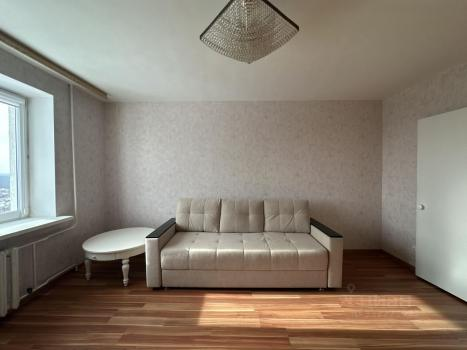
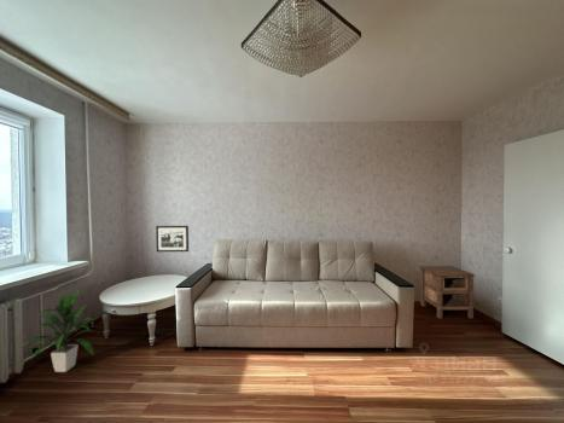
+ nightstand (444, 290)
+ indoor plant (65, 331)
+ picture frame (171, 238)
